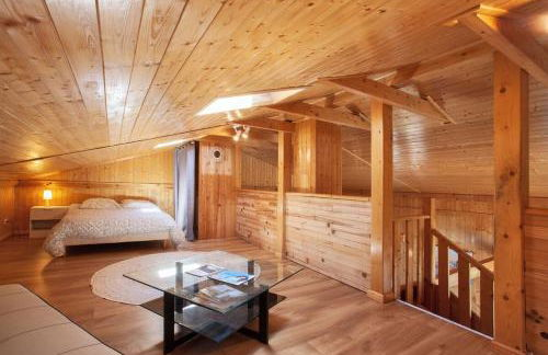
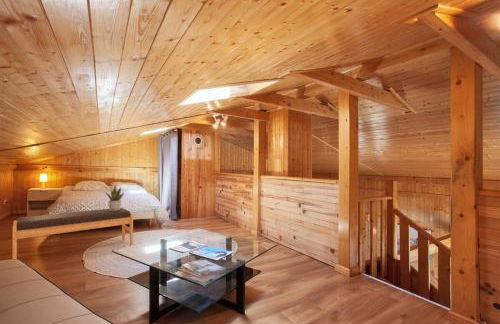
+ potted plant (114, 197)
+ bench (77, 230)
